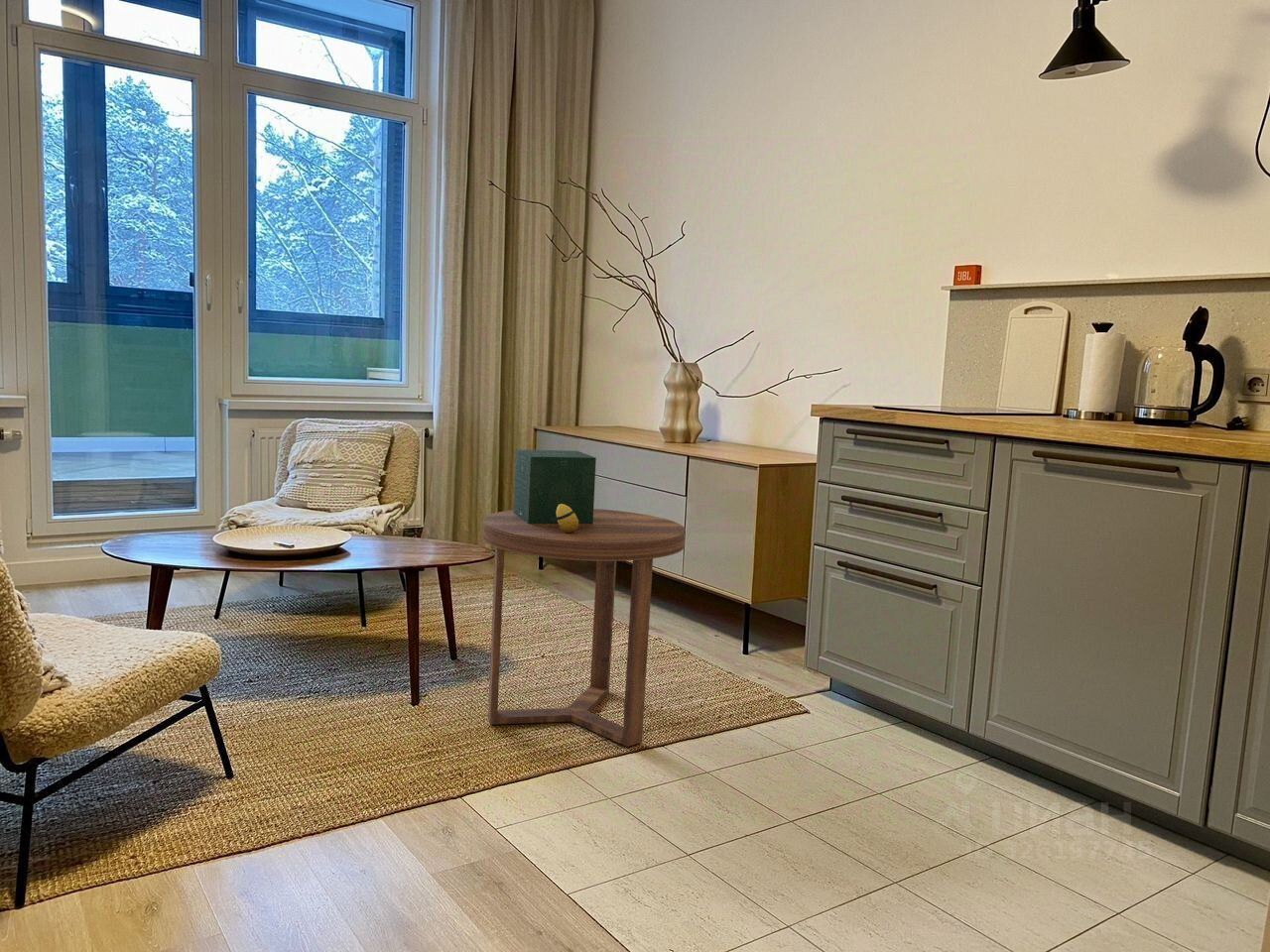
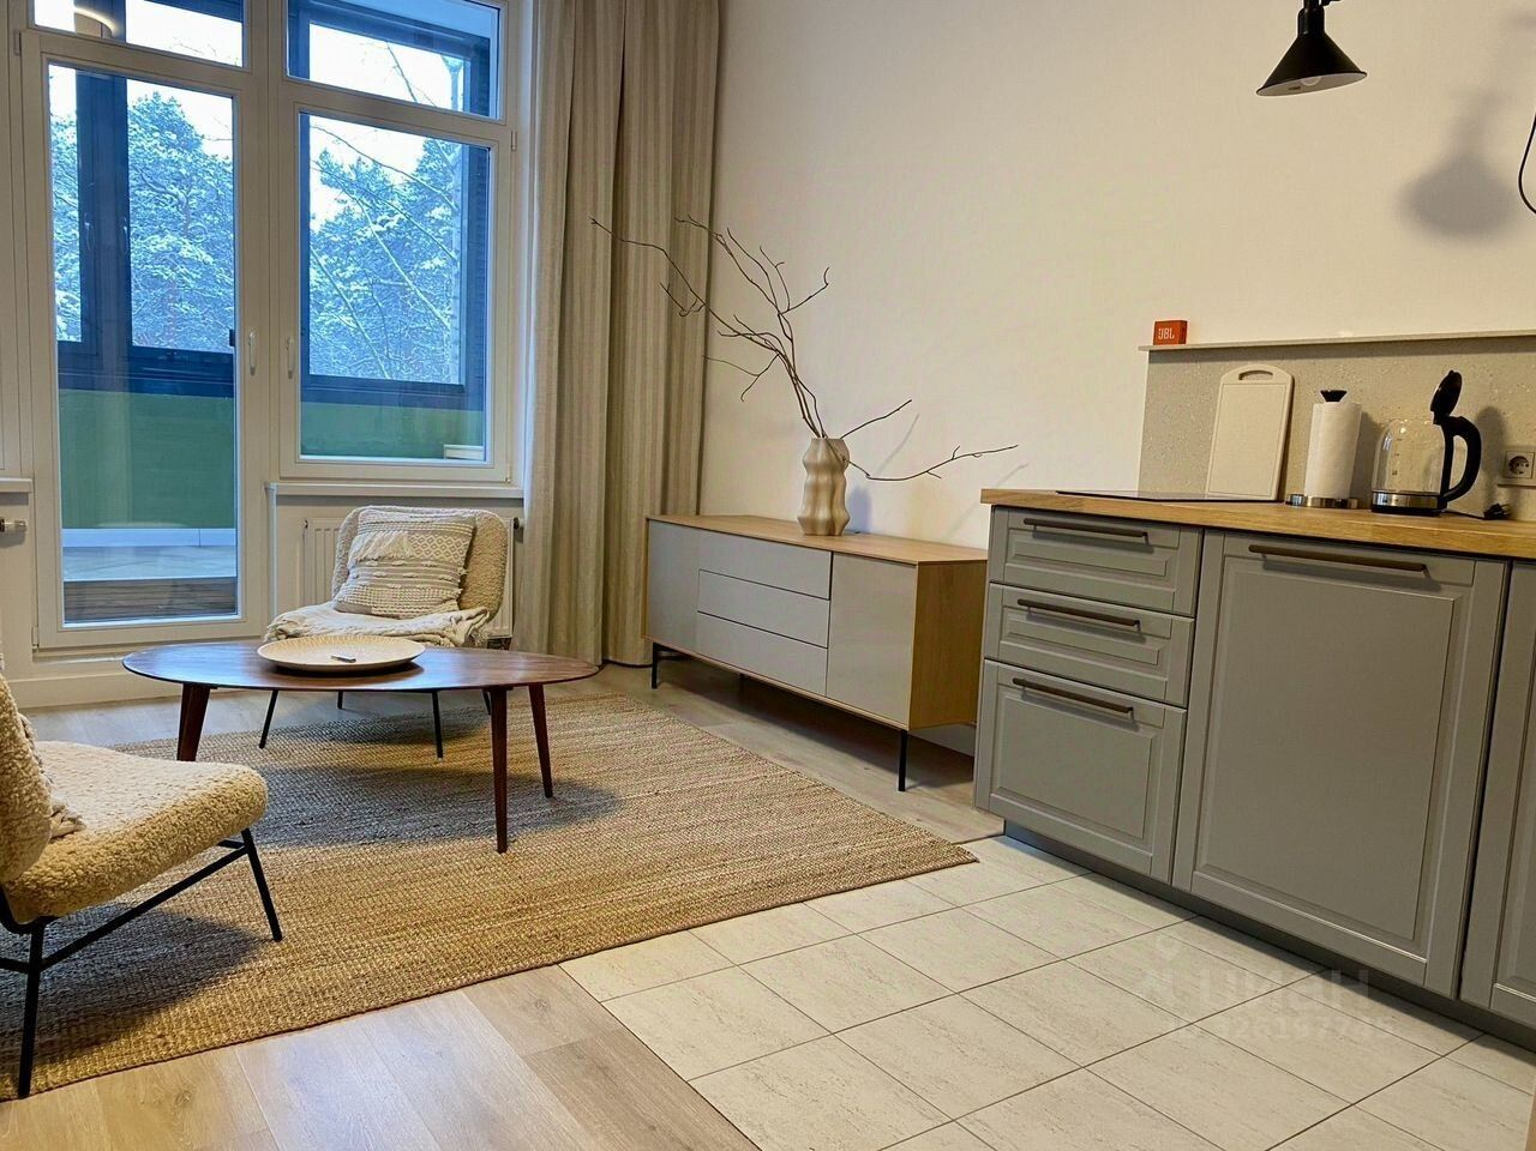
- gift box (554, 485)
- decorative egg (568, 518)
- side table (593, 621)
